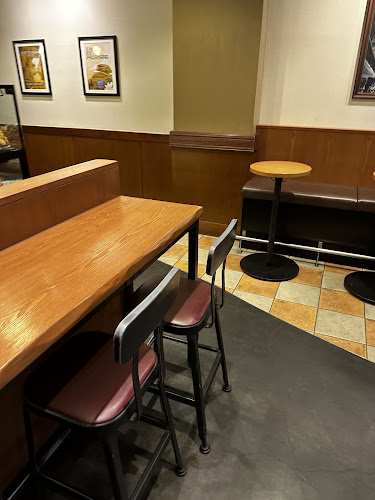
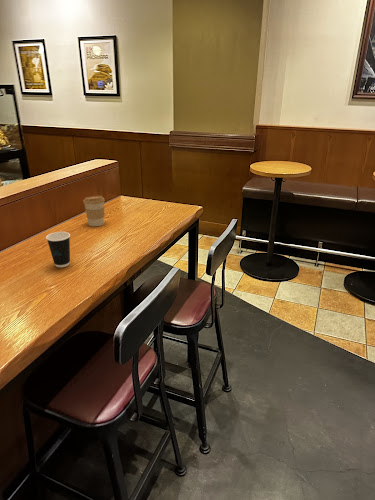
+ dixie cup (60, 250)
+ coffee cup (95, 210)
